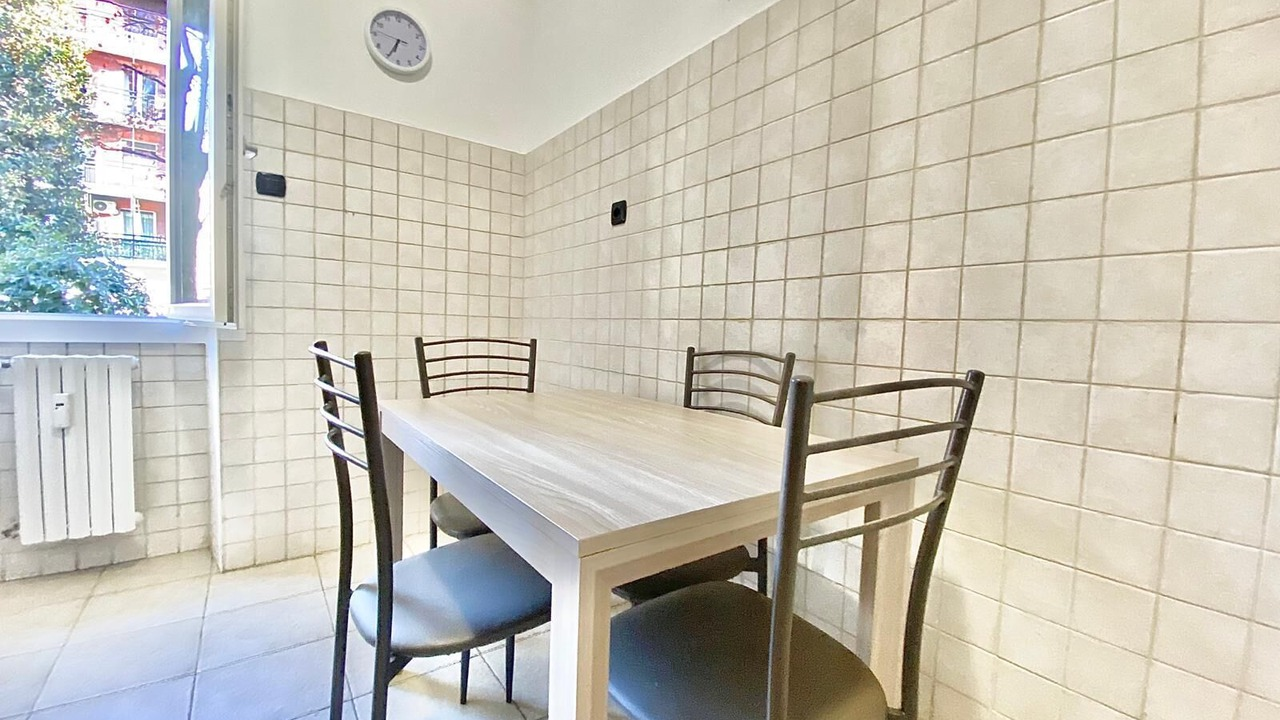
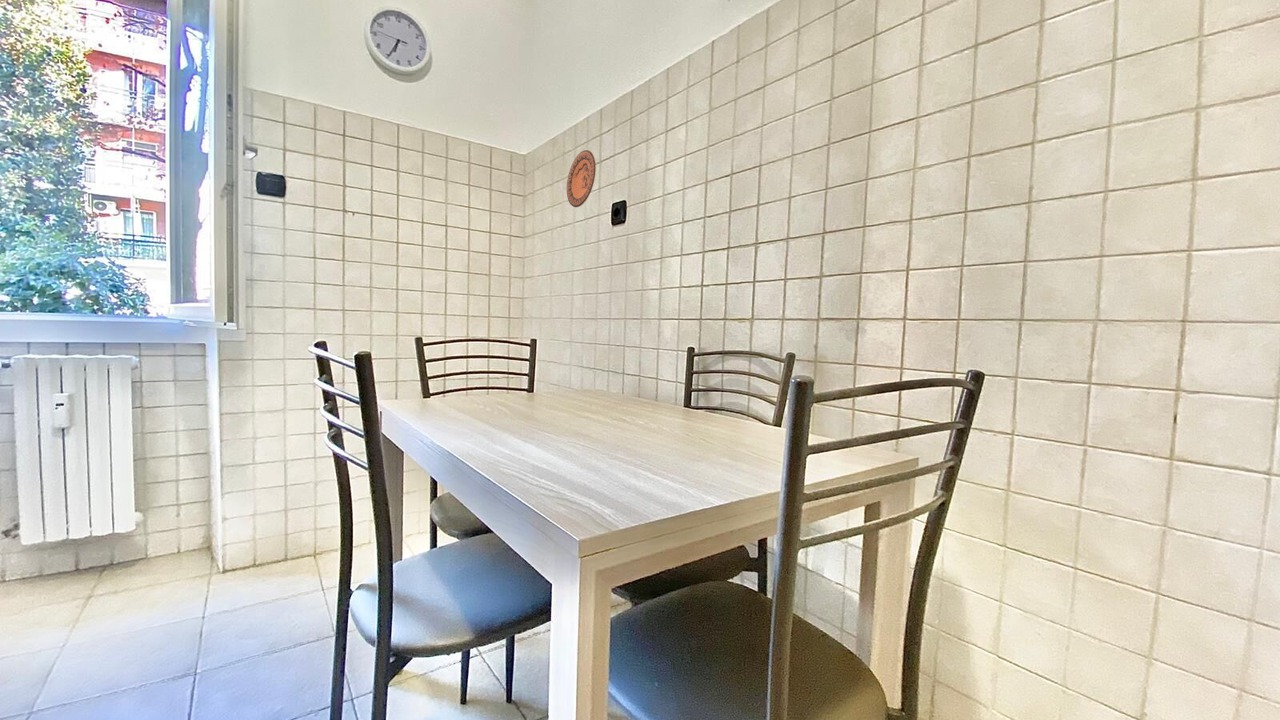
+ decorative plate (581, 179)
